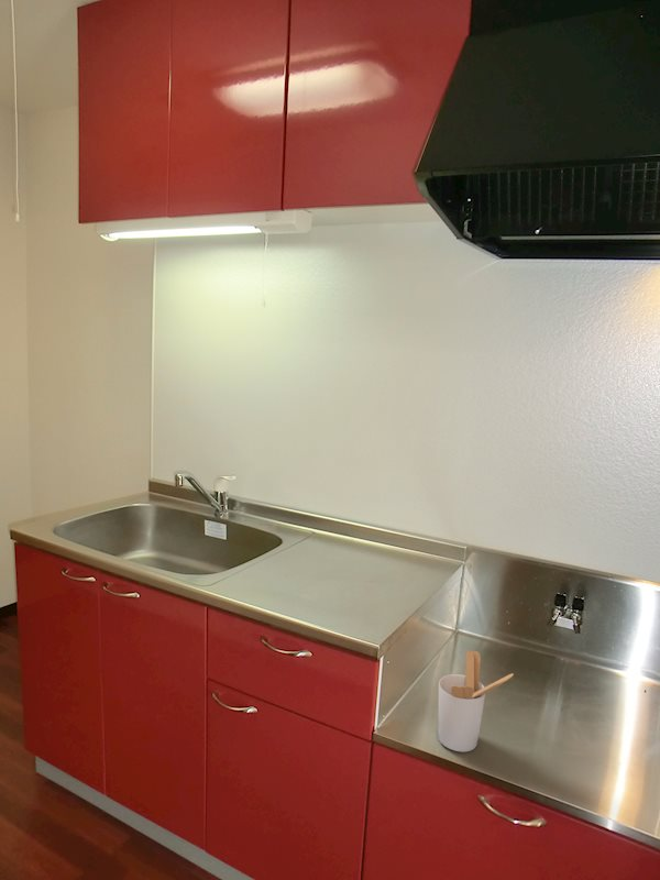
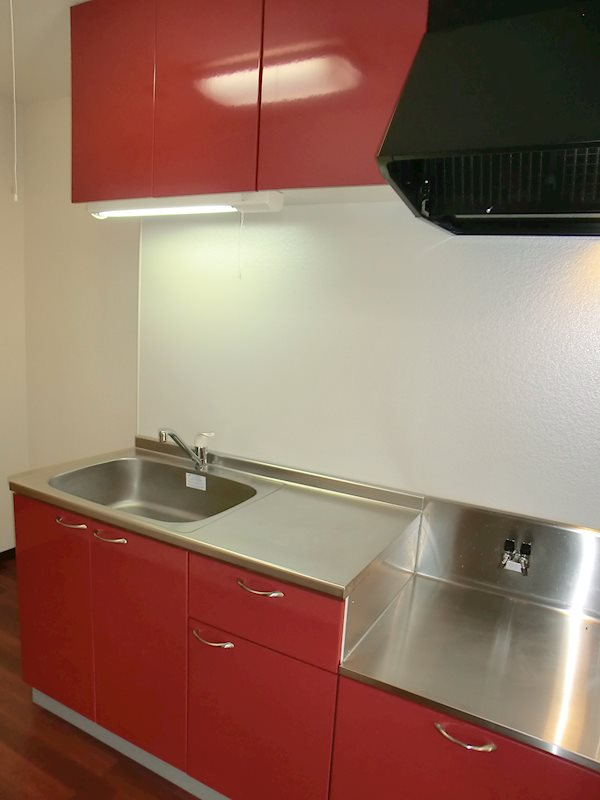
- utensil holder (472, 704)
